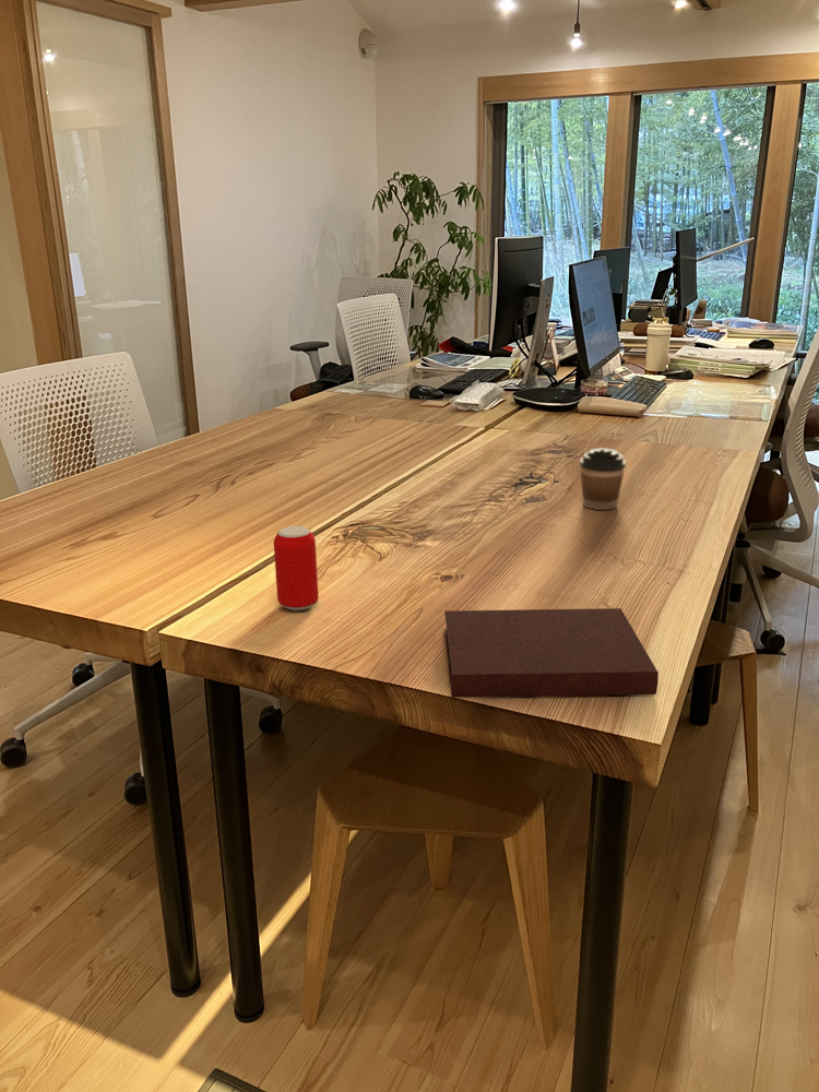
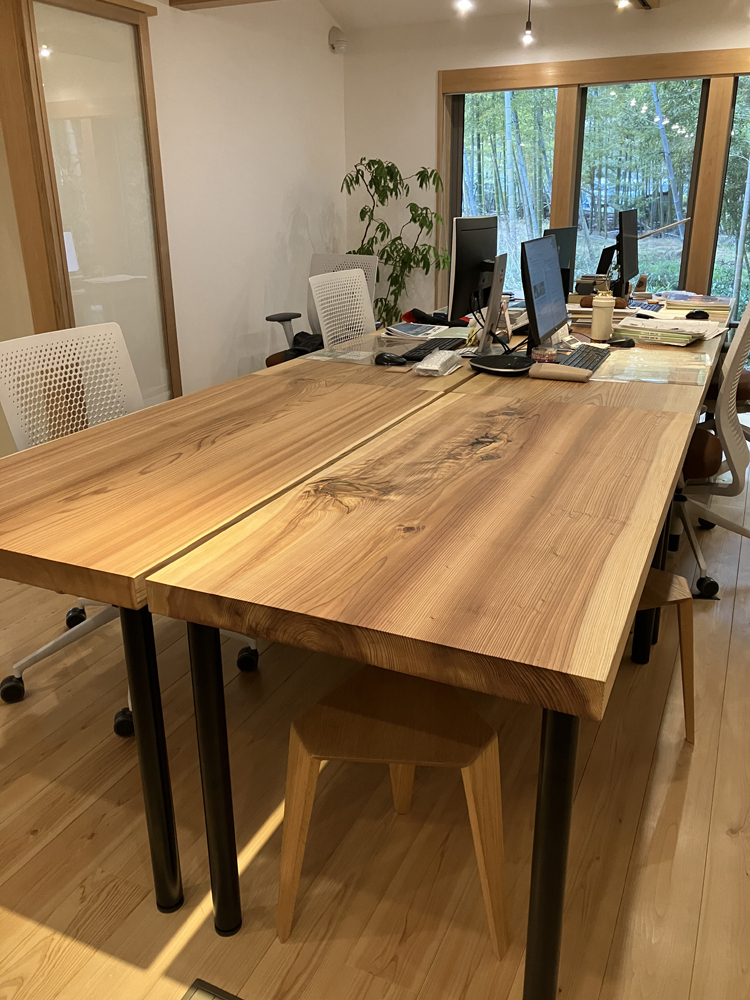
- beverage can (296, 568)
- notebook (543, 650)
- coffee cup (602, 476)
